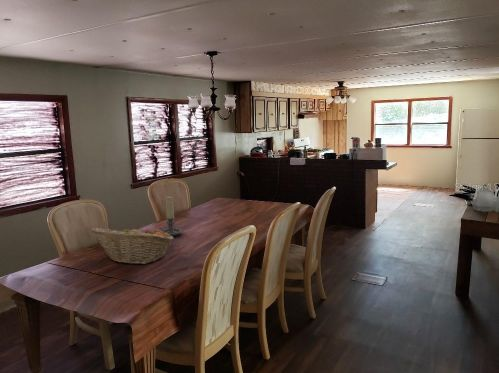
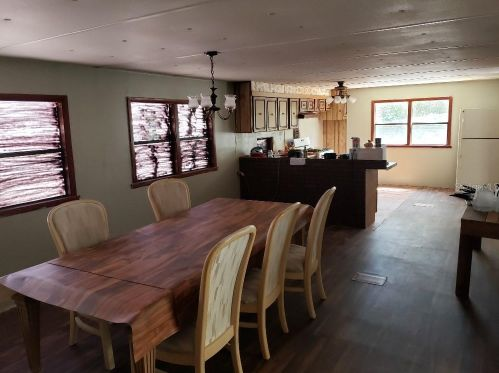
- fruit basket (133, 240)
- candle holder (168, 215)
